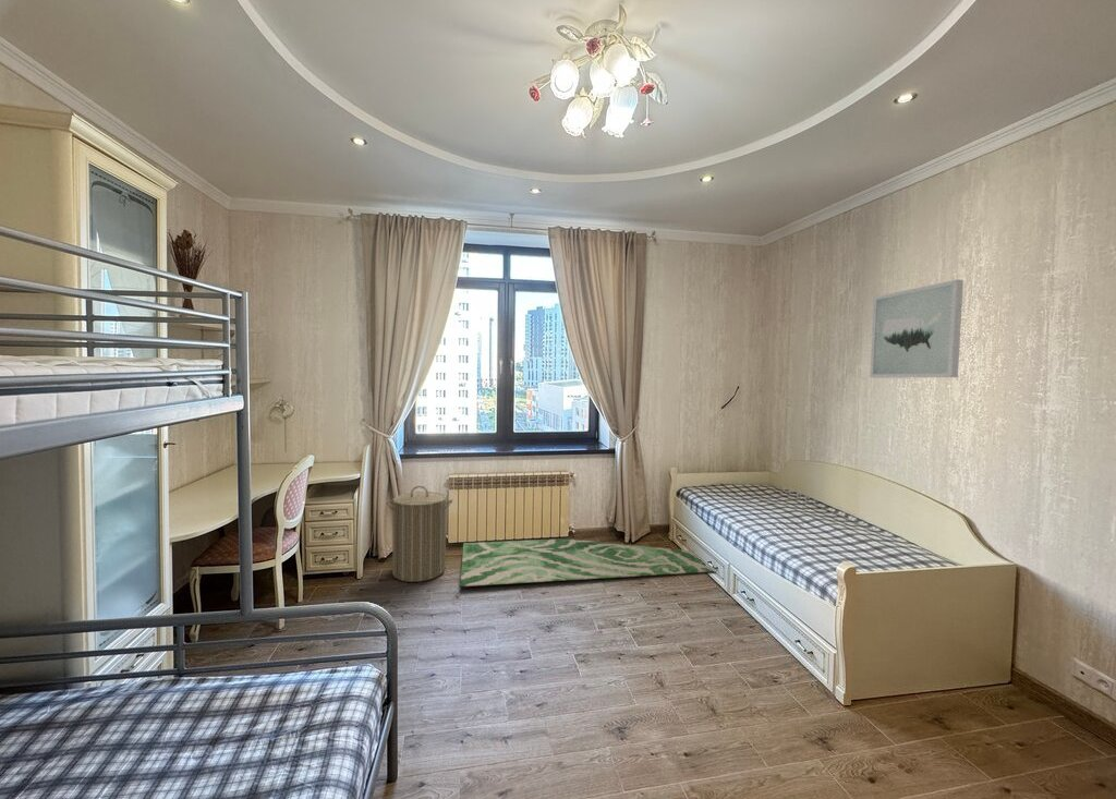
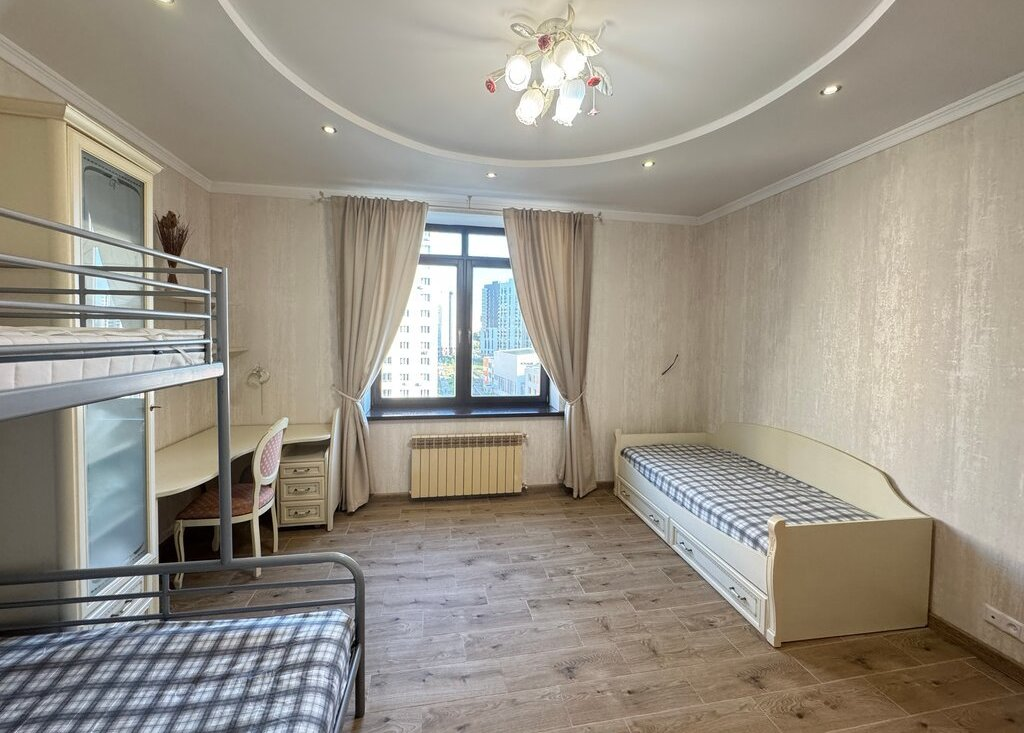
- wall art (911, 334)
- laundry hamper (420, 529)
- rug (623, 554)
